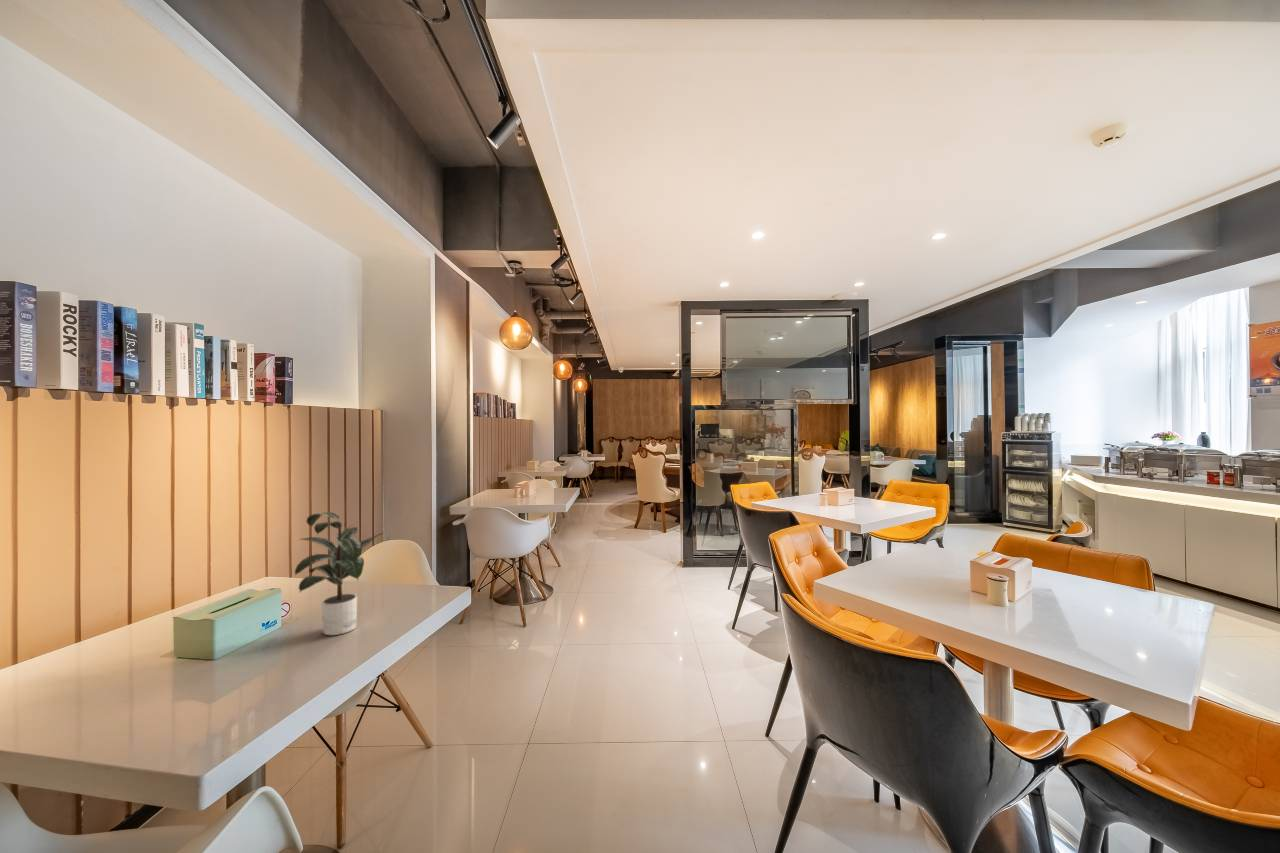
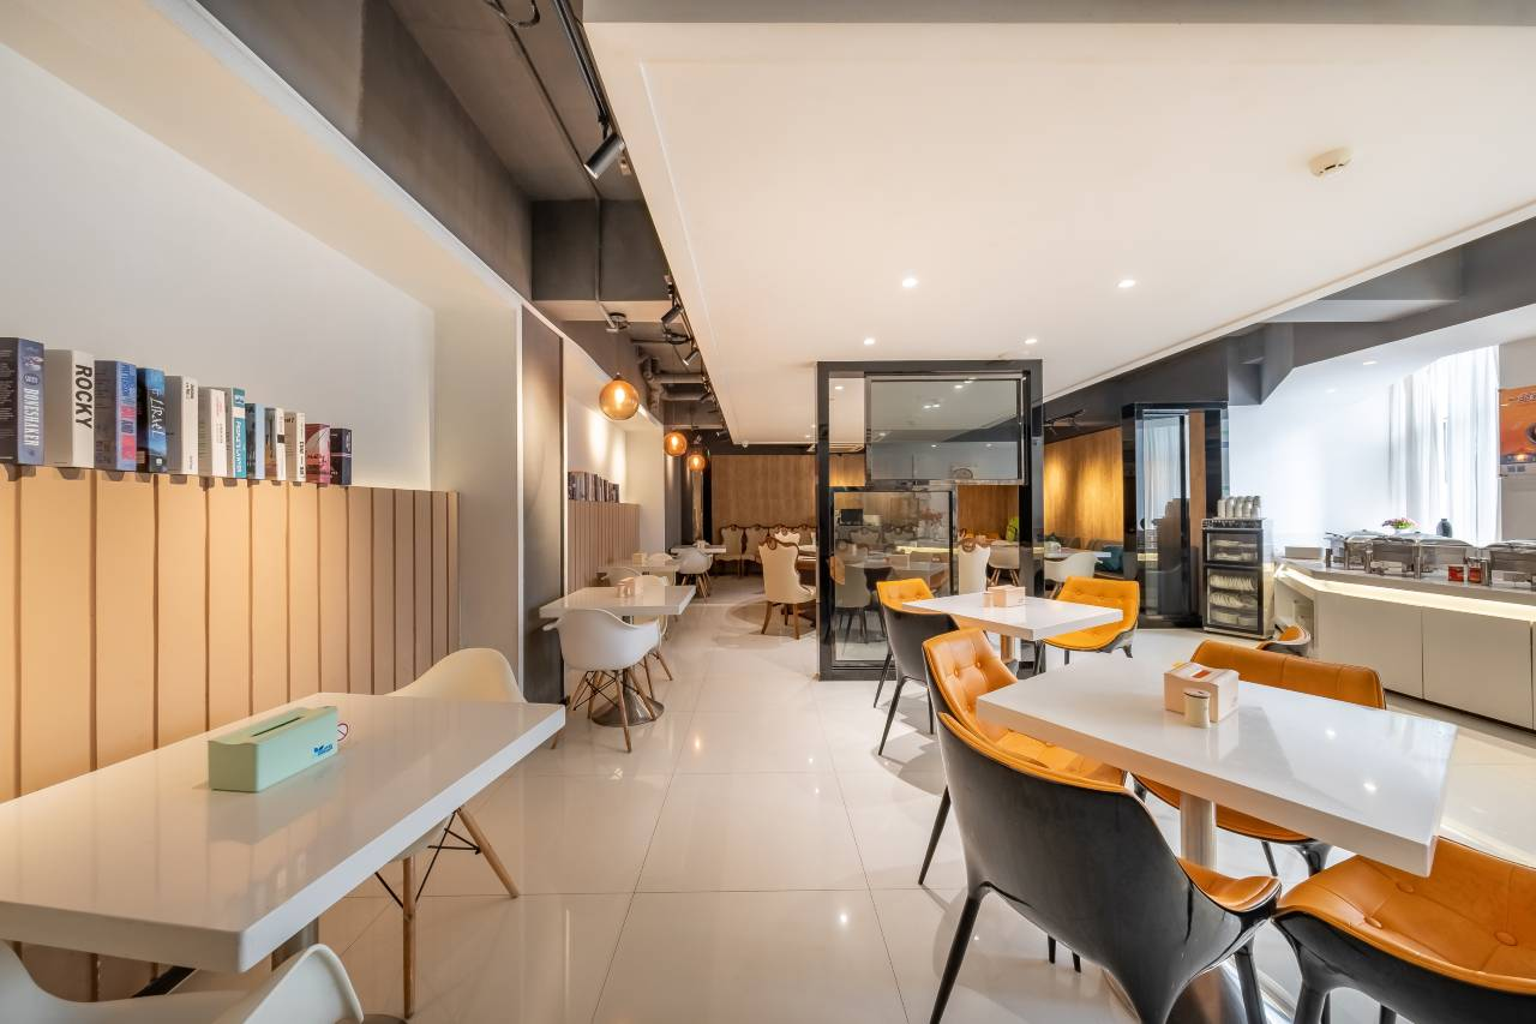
- potted plant (342, 572)
